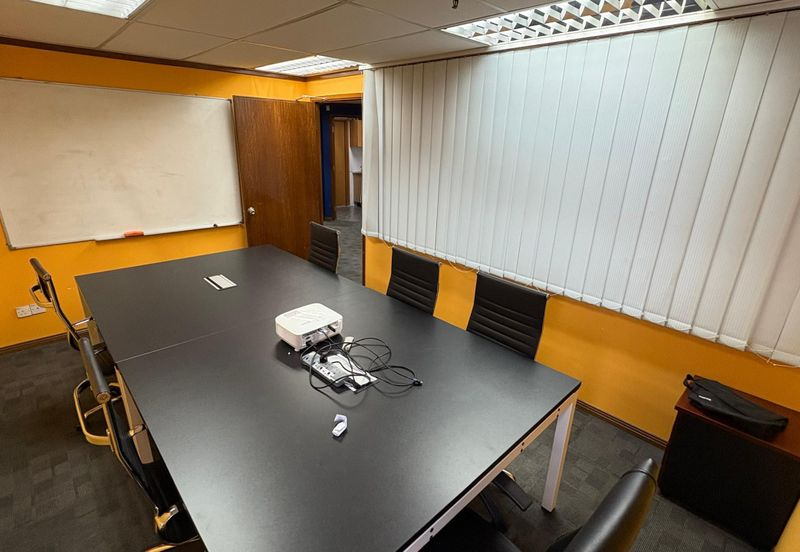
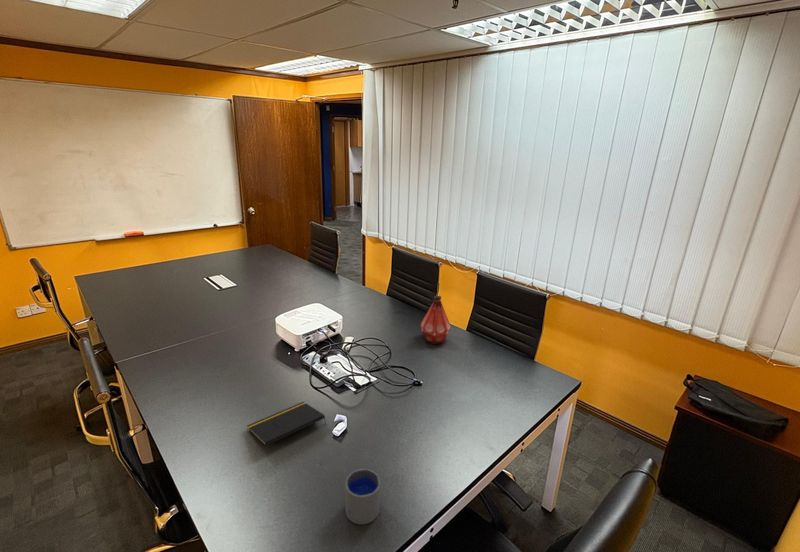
+ bottle (436, 318)
+ notepad (286, 421)
+ cup (362, 495)
